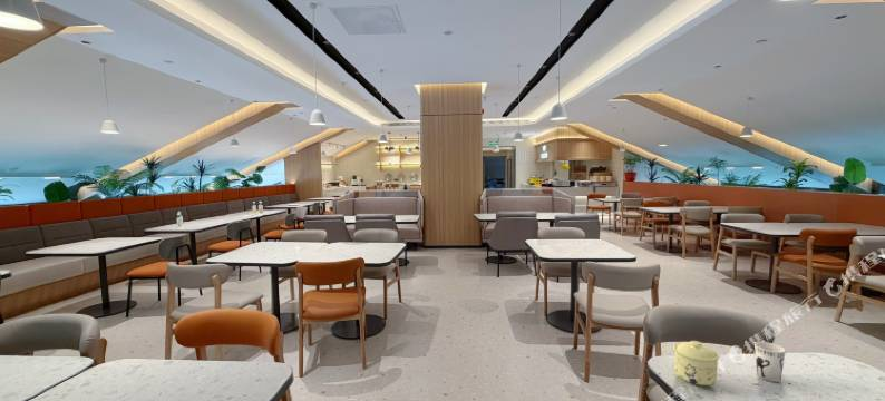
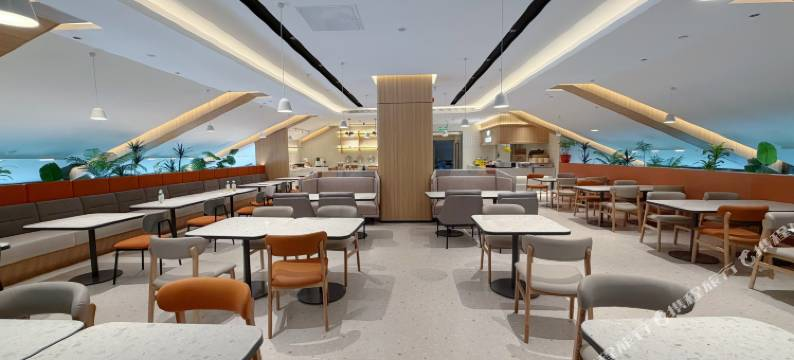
- cup (769, 361)
- sugar bowl (694, 361)
